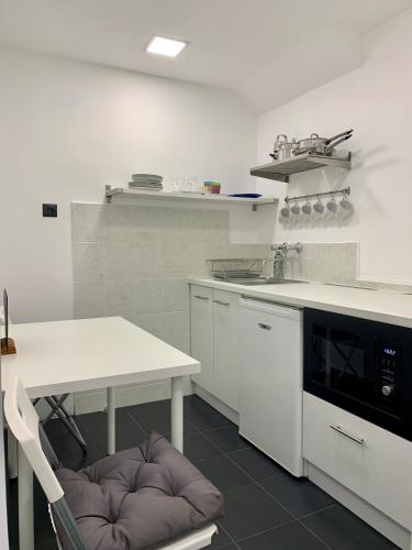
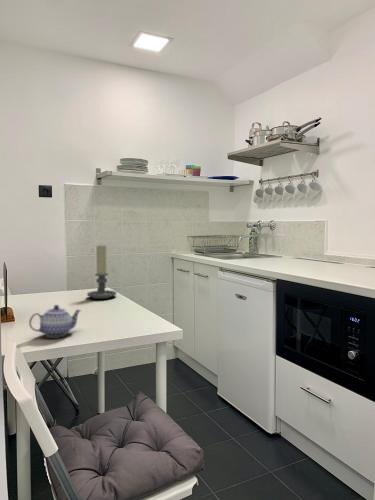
+ teapot (56, 320)
+ candle holder (101, 270)
